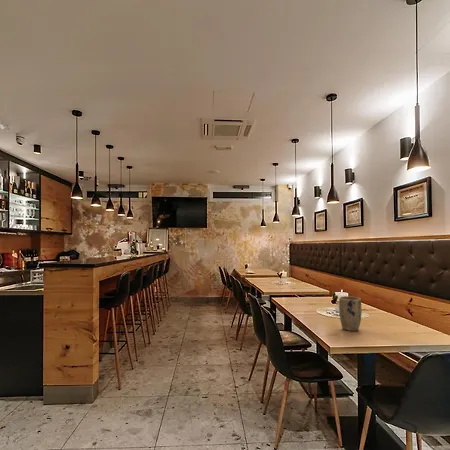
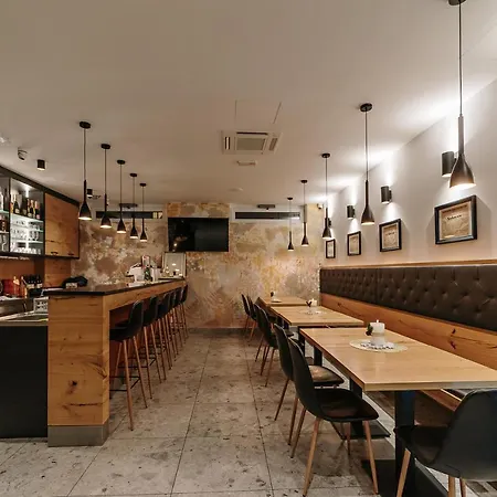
- plant pot (350, 313)
